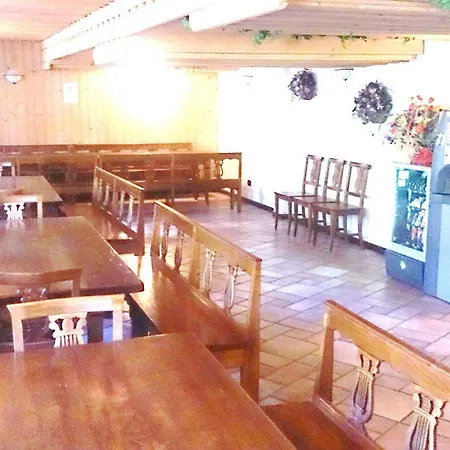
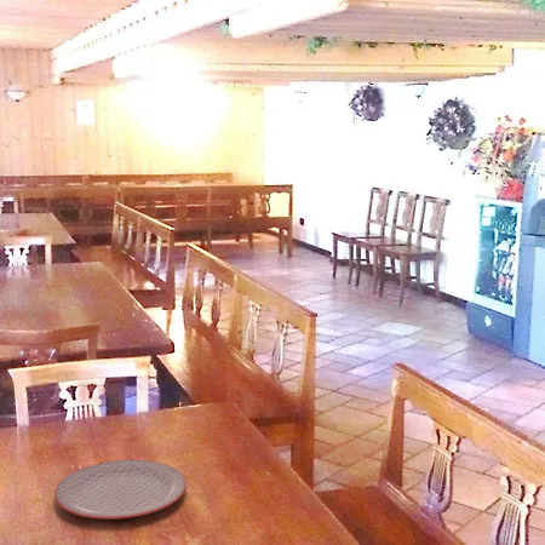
+ plate (121, 490)
